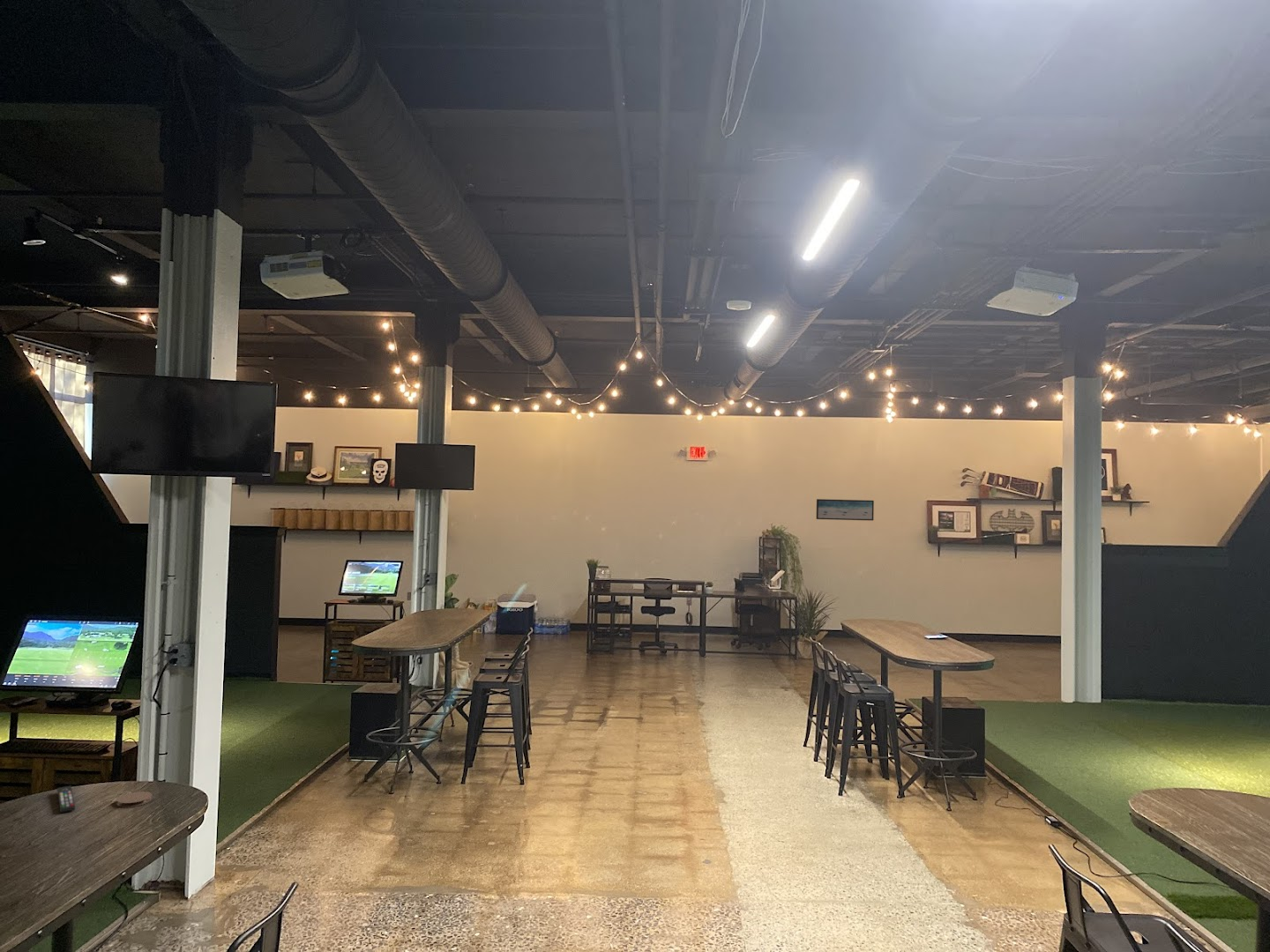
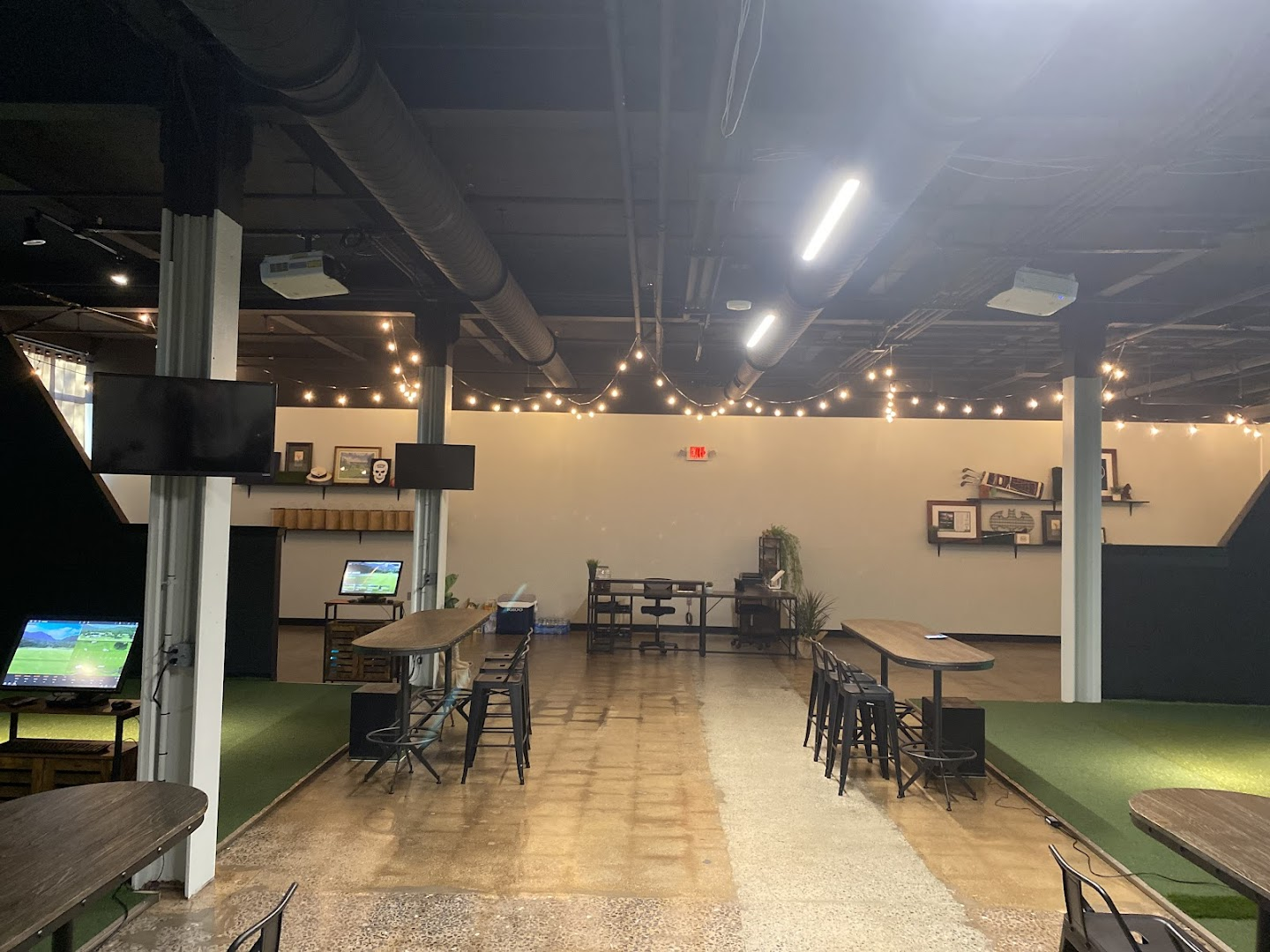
- remote control (65, 799)
- coaster (134, 799)
- wall art (845, 509)
